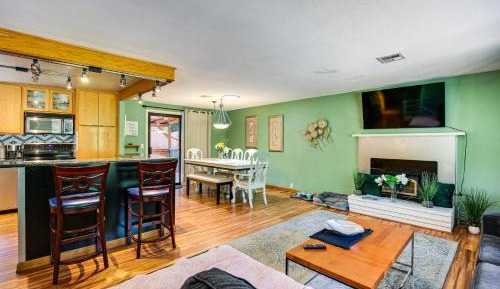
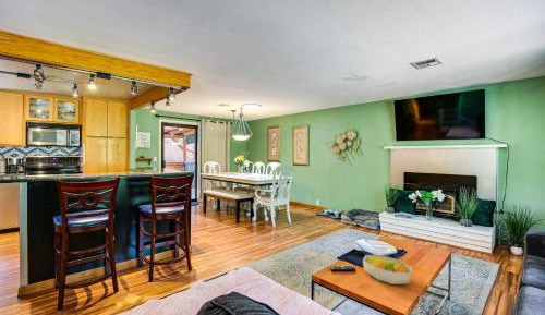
+ fruit bowl (386, 267)
